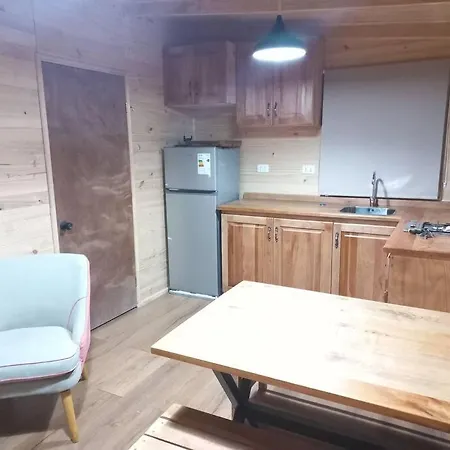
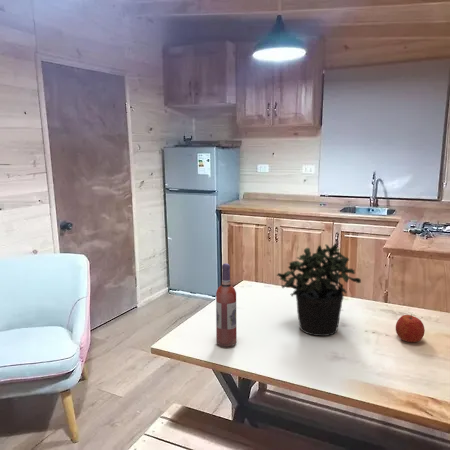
+ wine bottle (226, 304)
+ apple (410, 326)
+ potted plant (322, 286)
